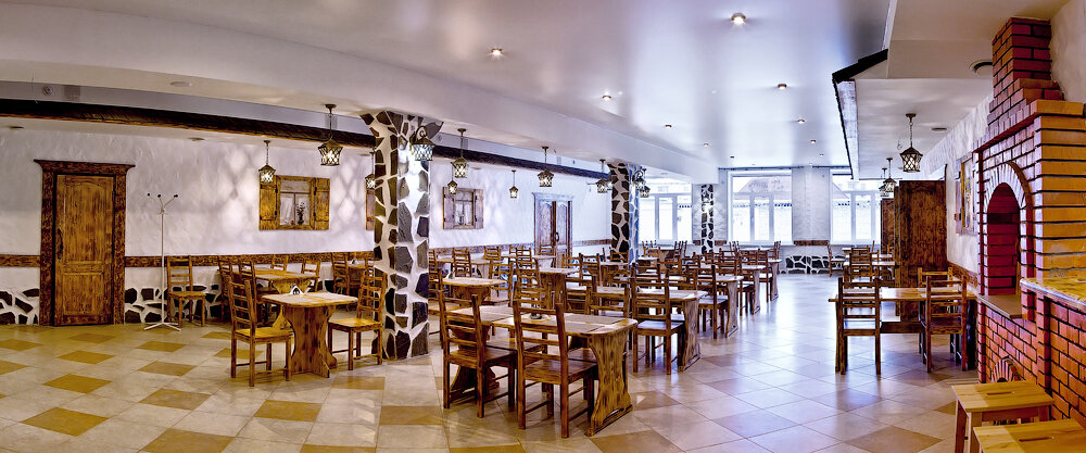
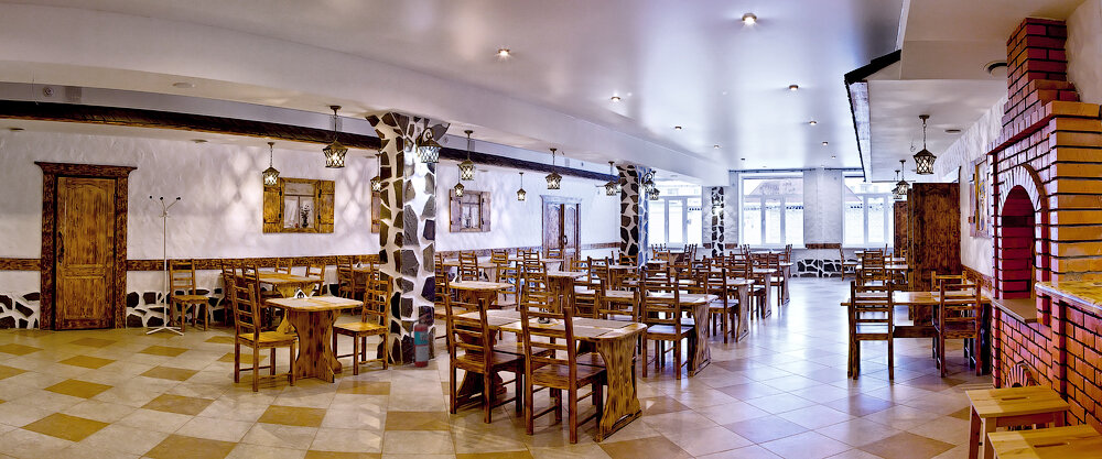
+ fire extinguisher (420, 339)
